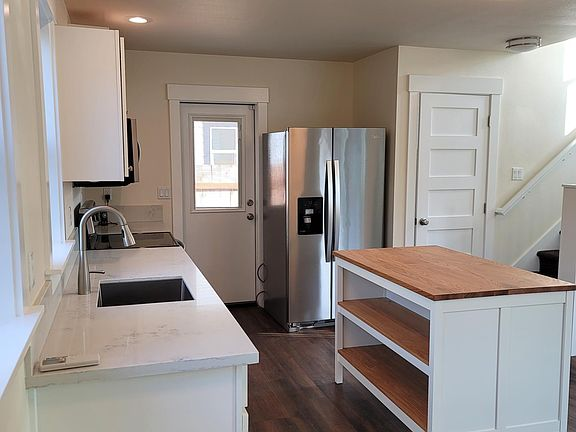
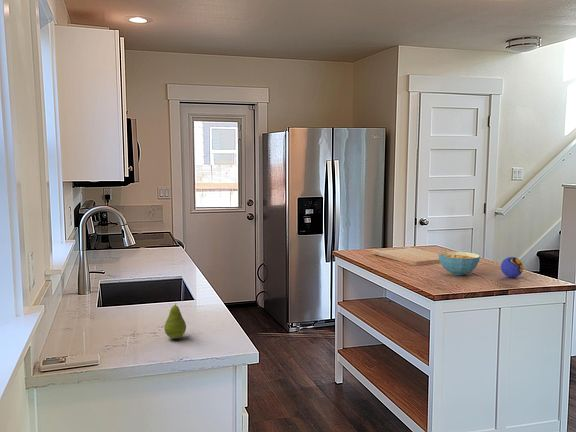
+ cereal bowl (458, 264)
+ cutting board (411, 255)
+ fruit (175, 319)
+ decorative ball (511, 267)
